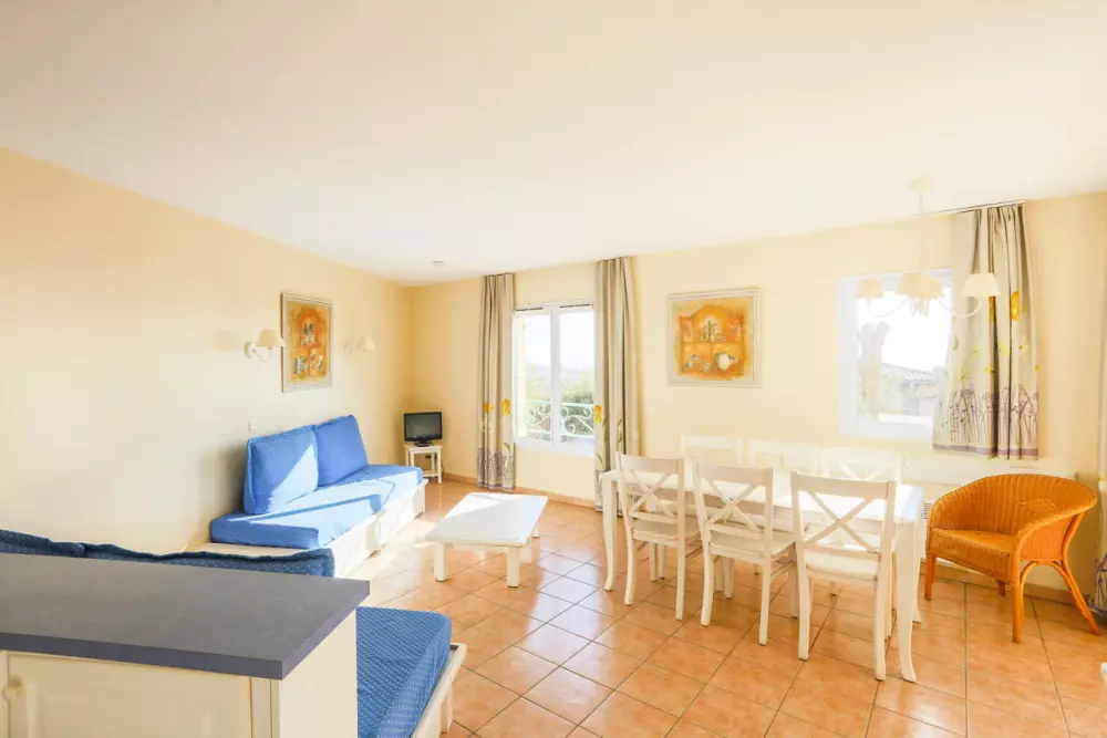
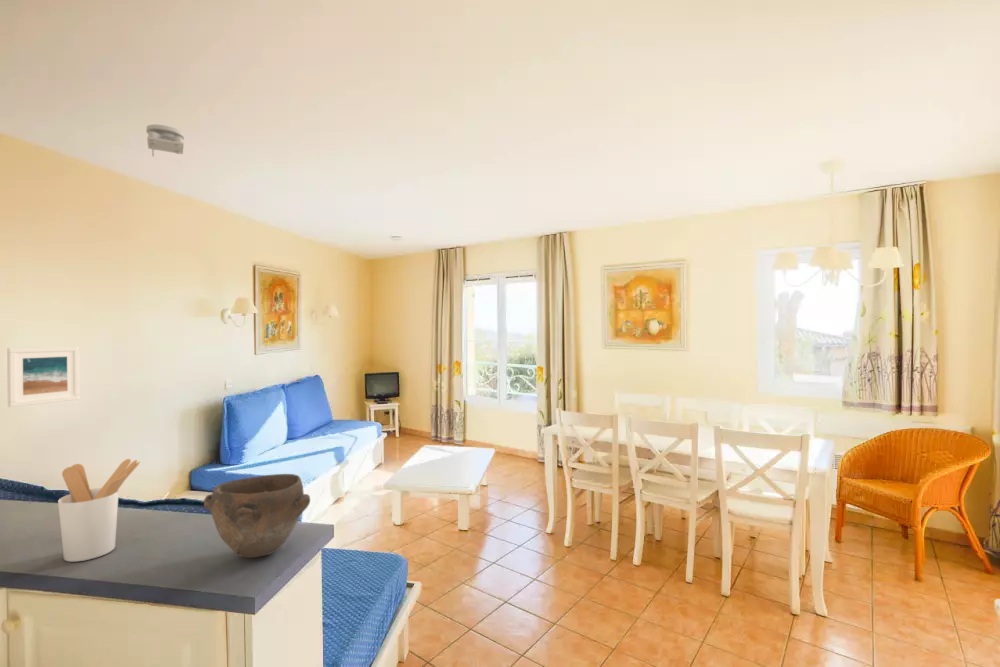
+ smoke detector (165, 144)
+ utensil holder (102, 505)
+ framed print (45, 375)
+ bowl (257, 517)
